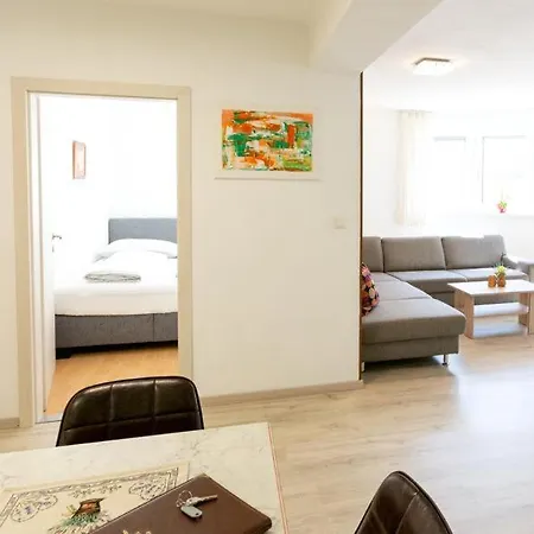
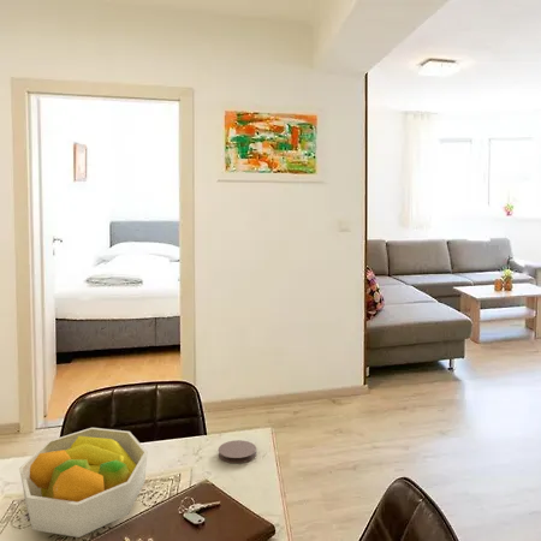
+ fruit bowl (85, 470)
+ coaster (237, 451)
